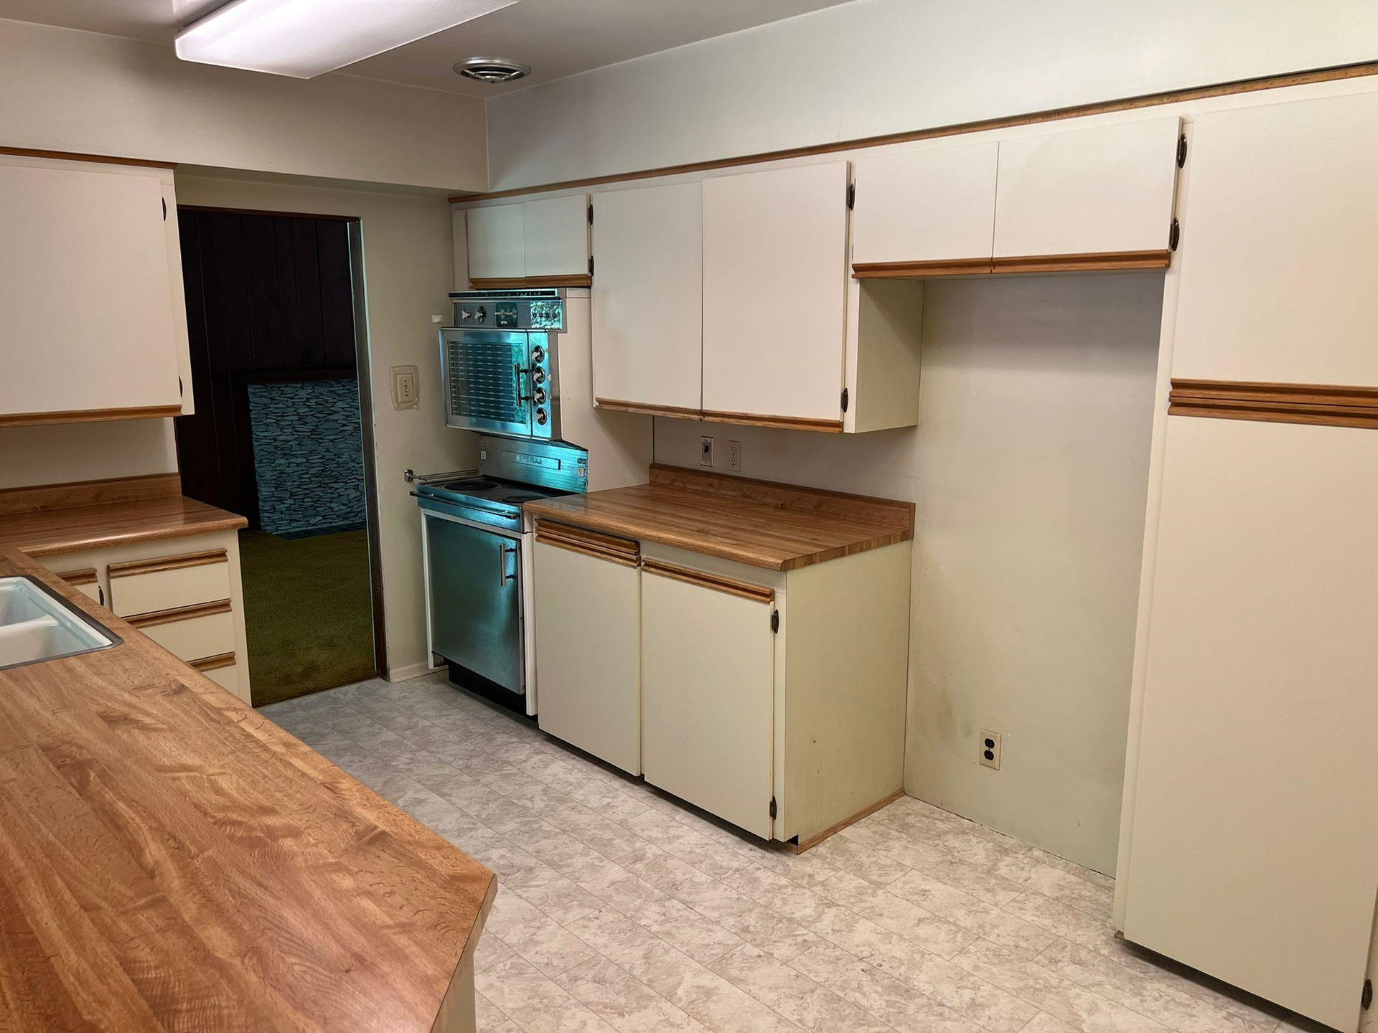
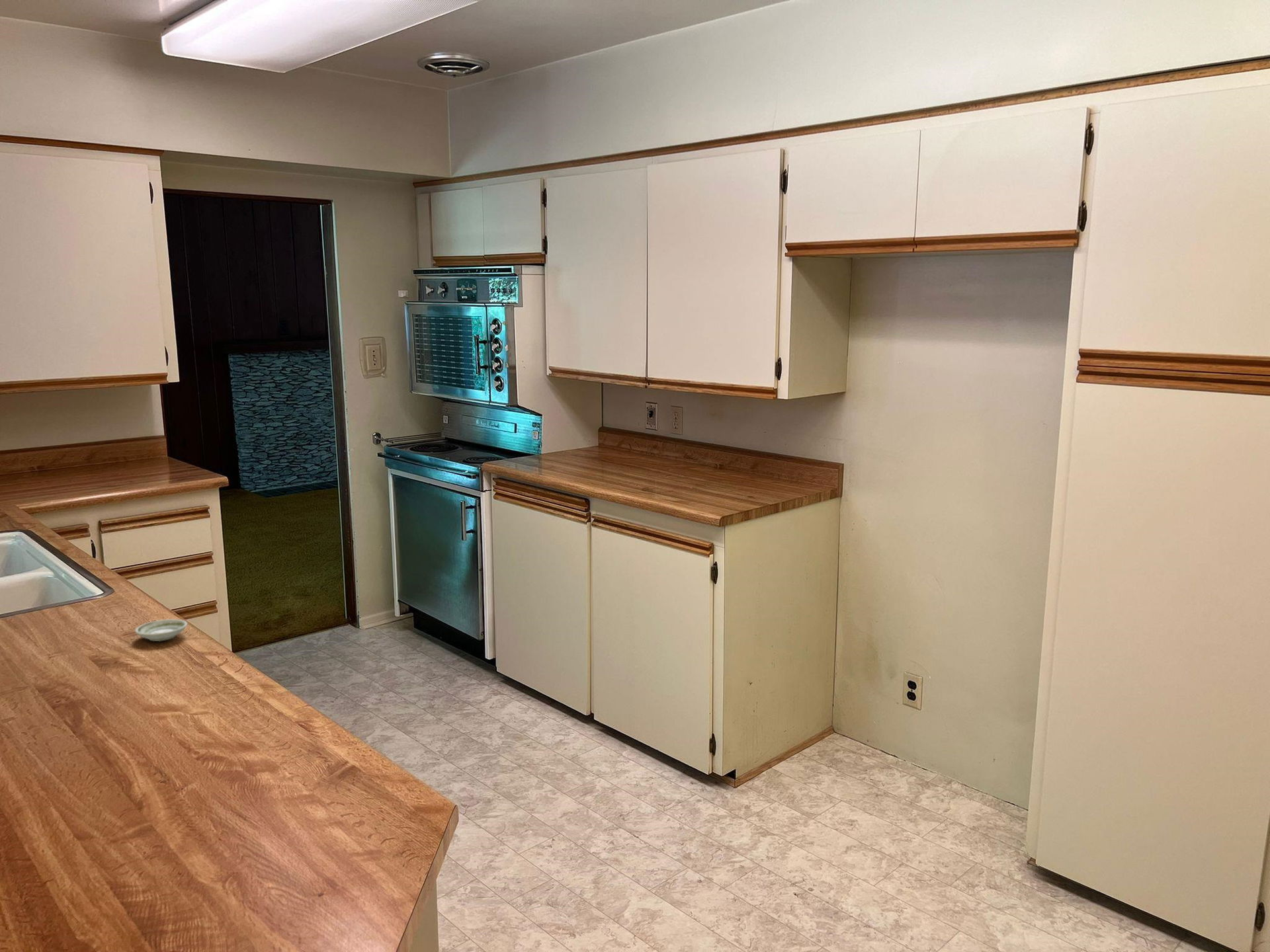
+ saucer (161, 631)
